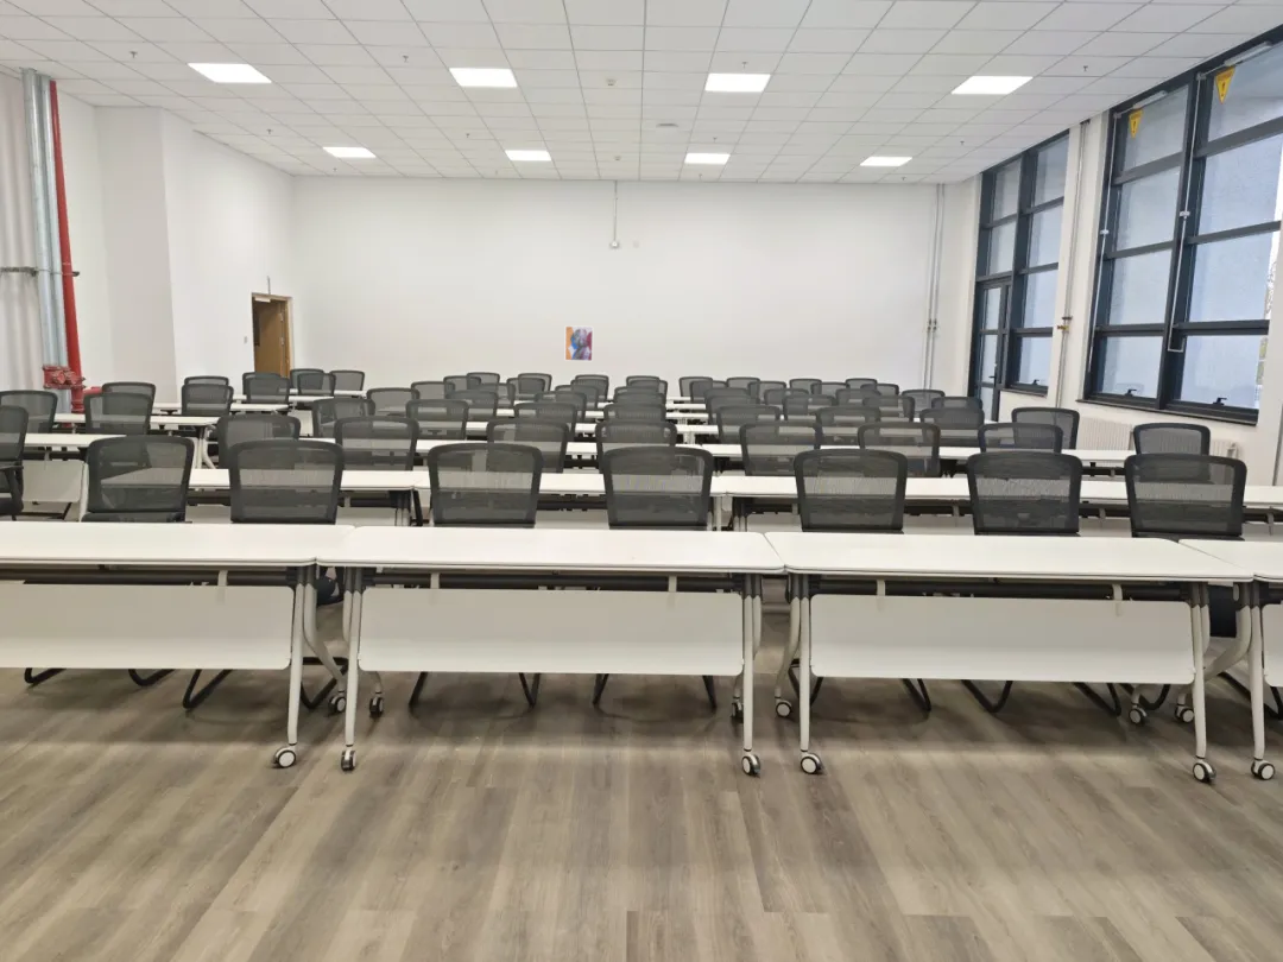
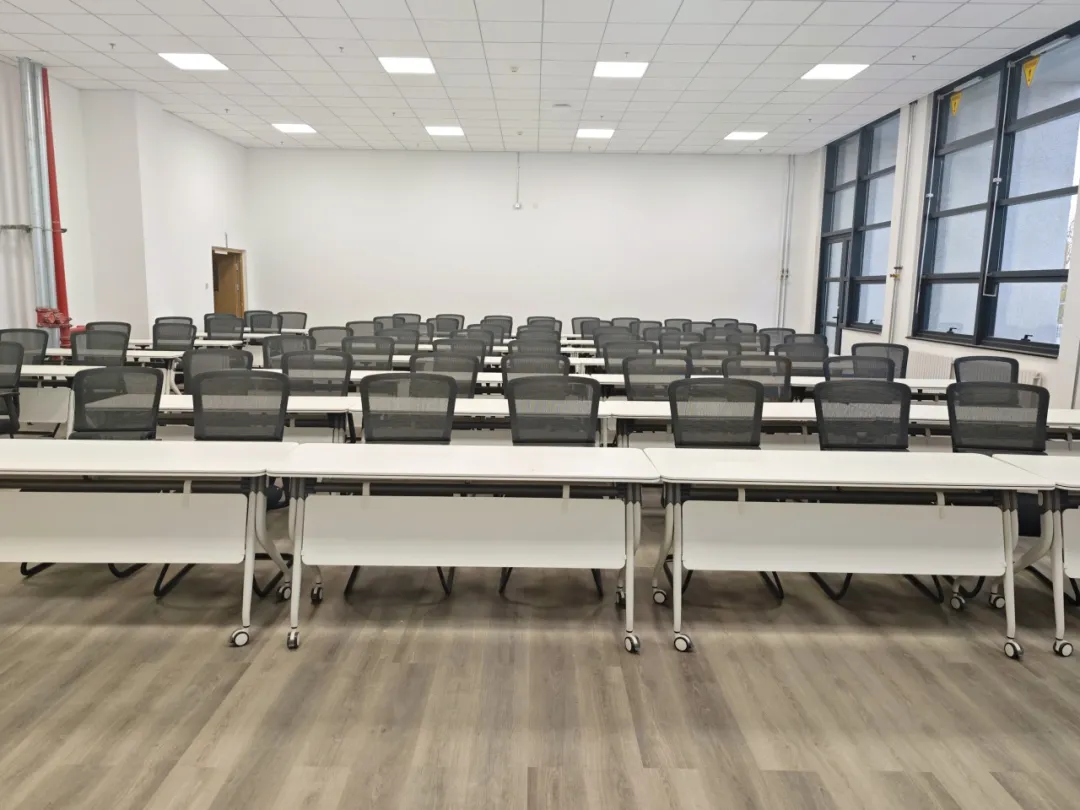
- wall art (579, 343)
